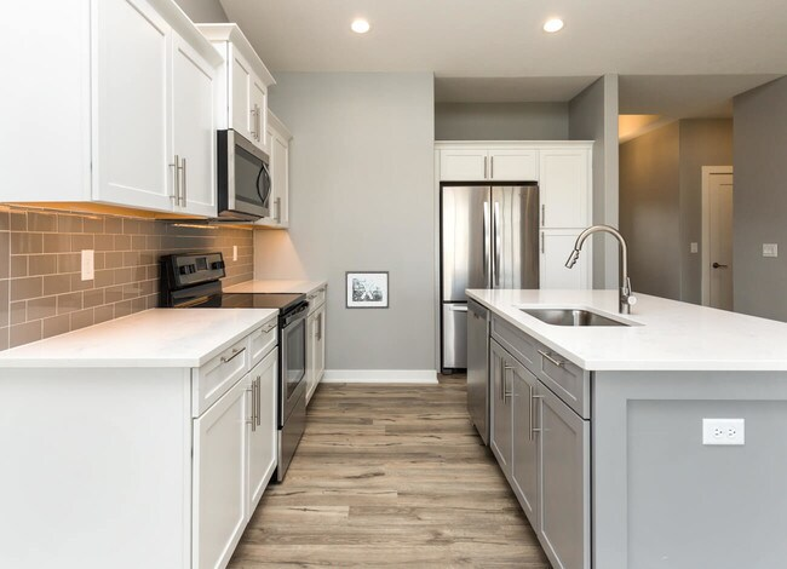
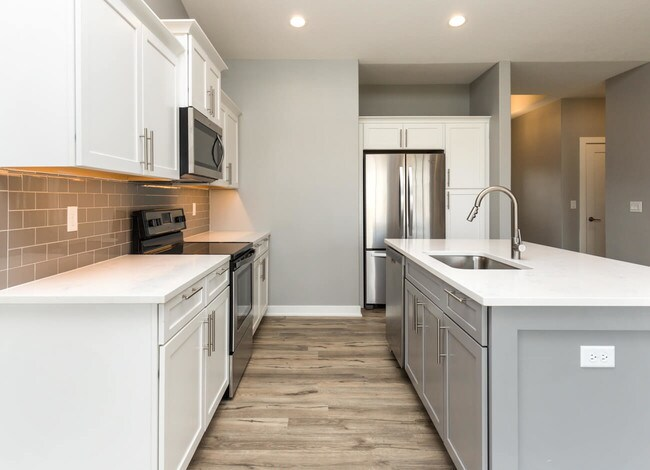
- wall art (367, 289)
